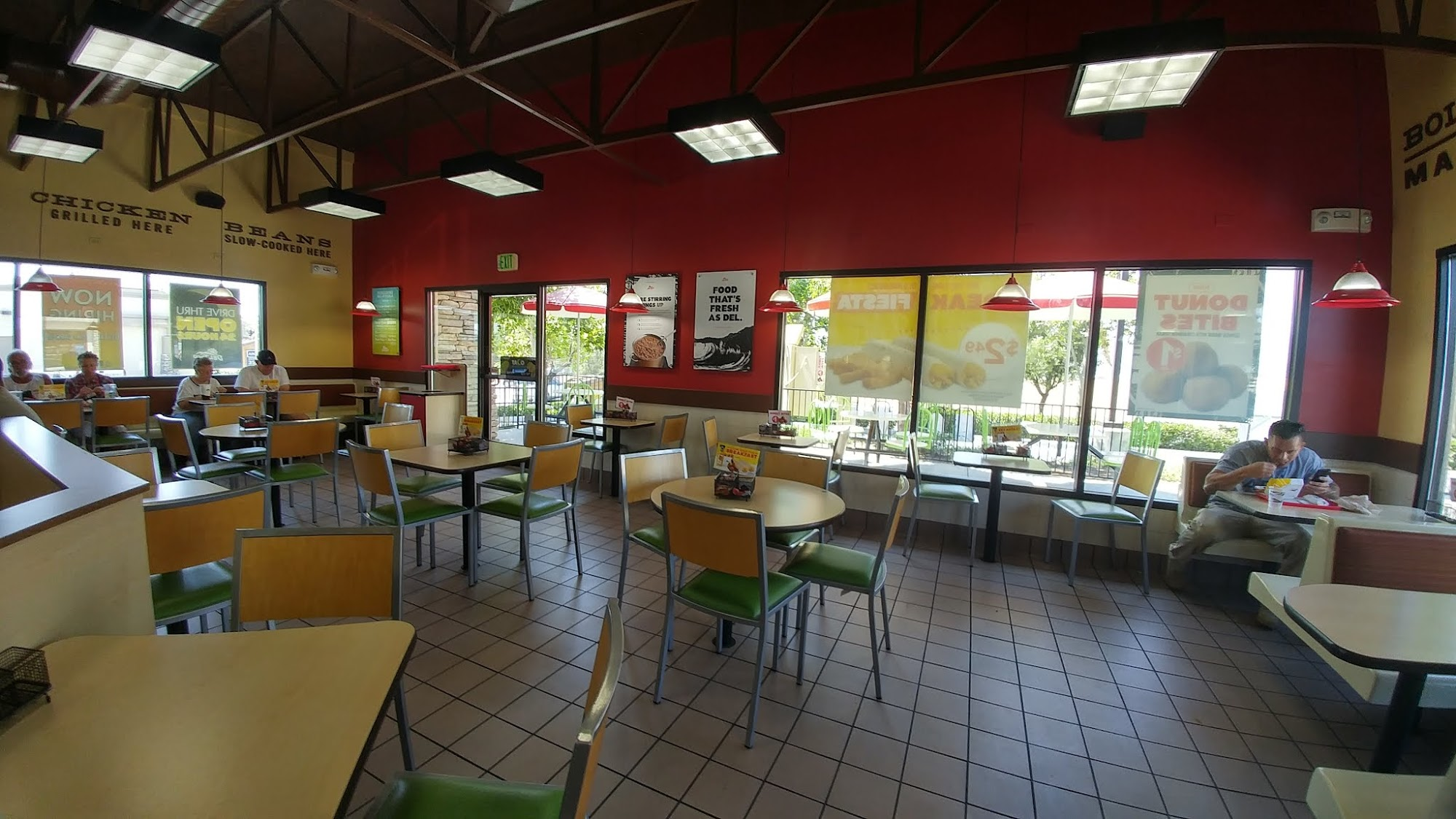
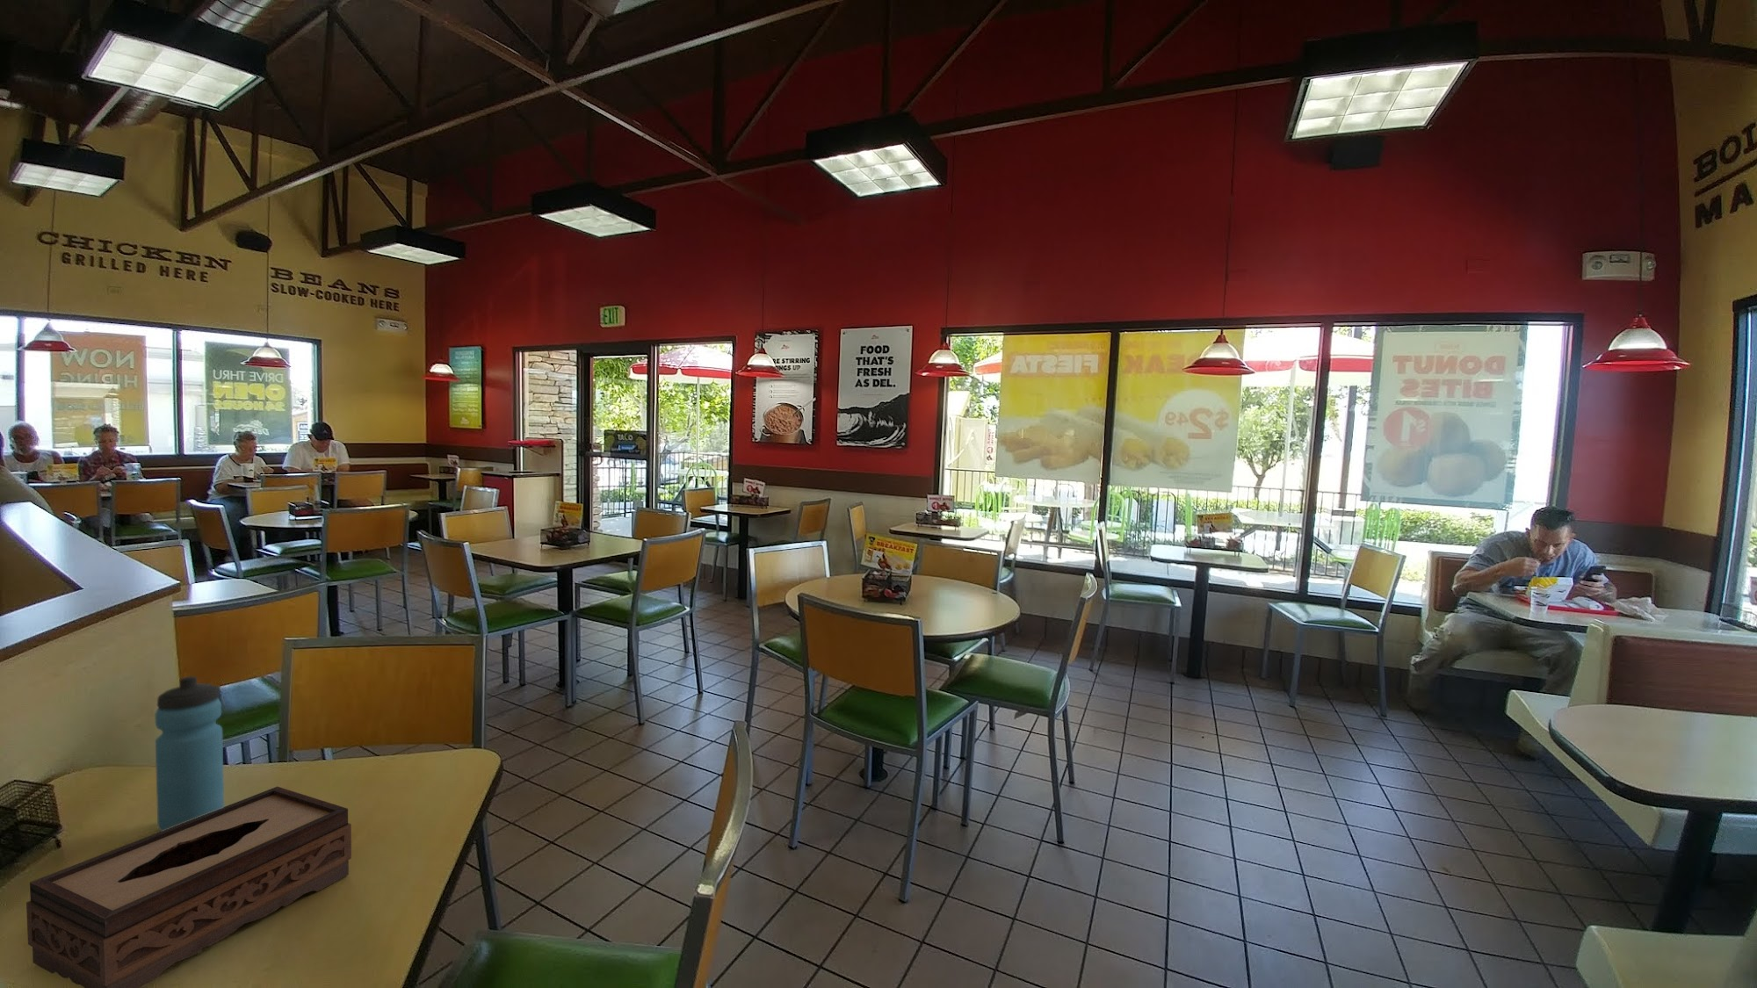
+ tissue box (205, 877)
+ water bottle (189, 750)
